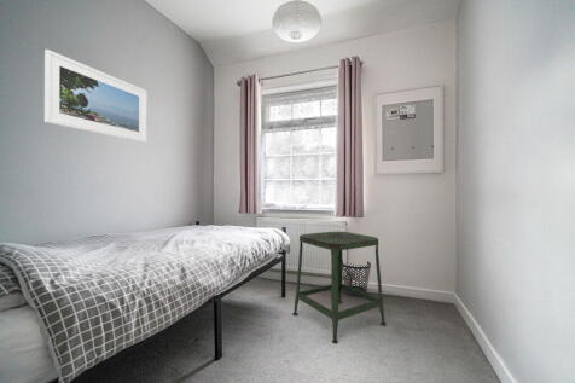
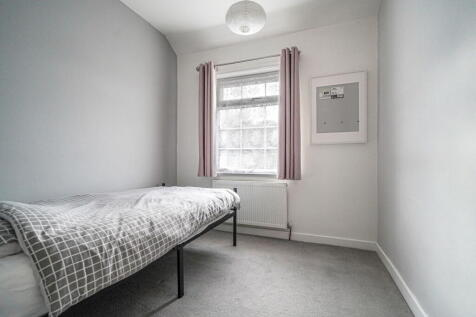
- wastebasket (355, 278)
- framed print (104, 103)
- stool (337, 278)
